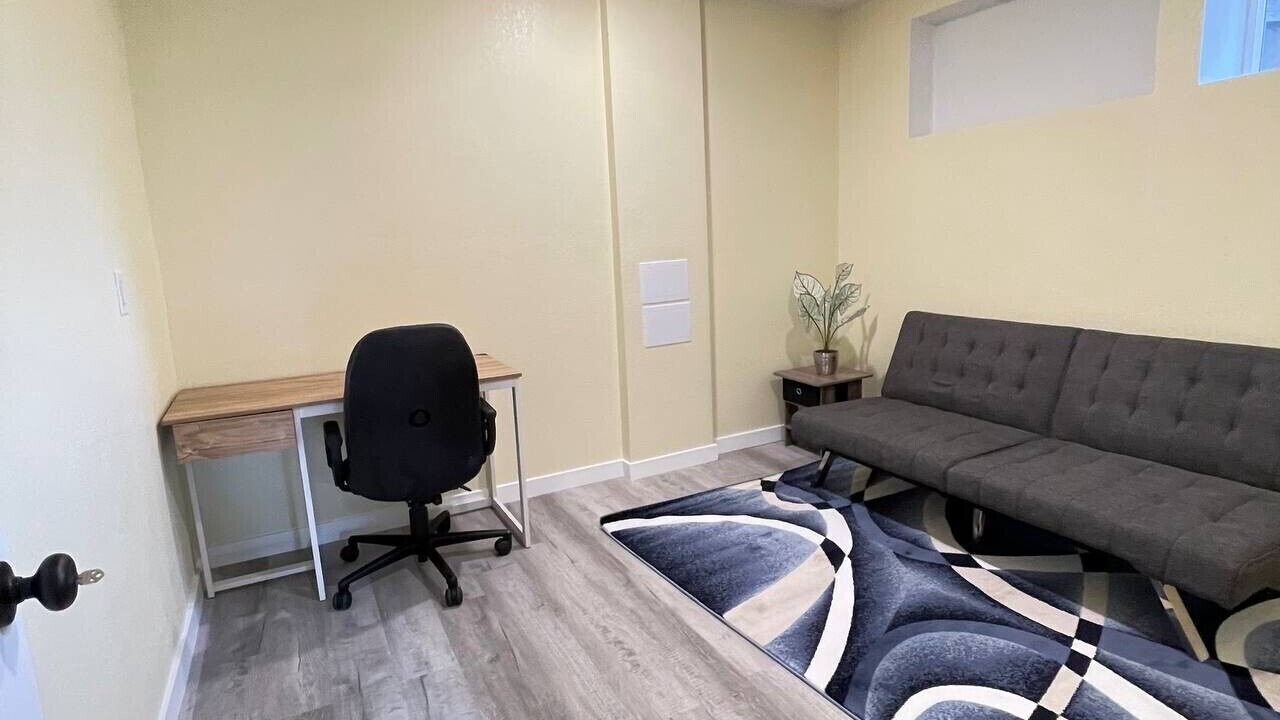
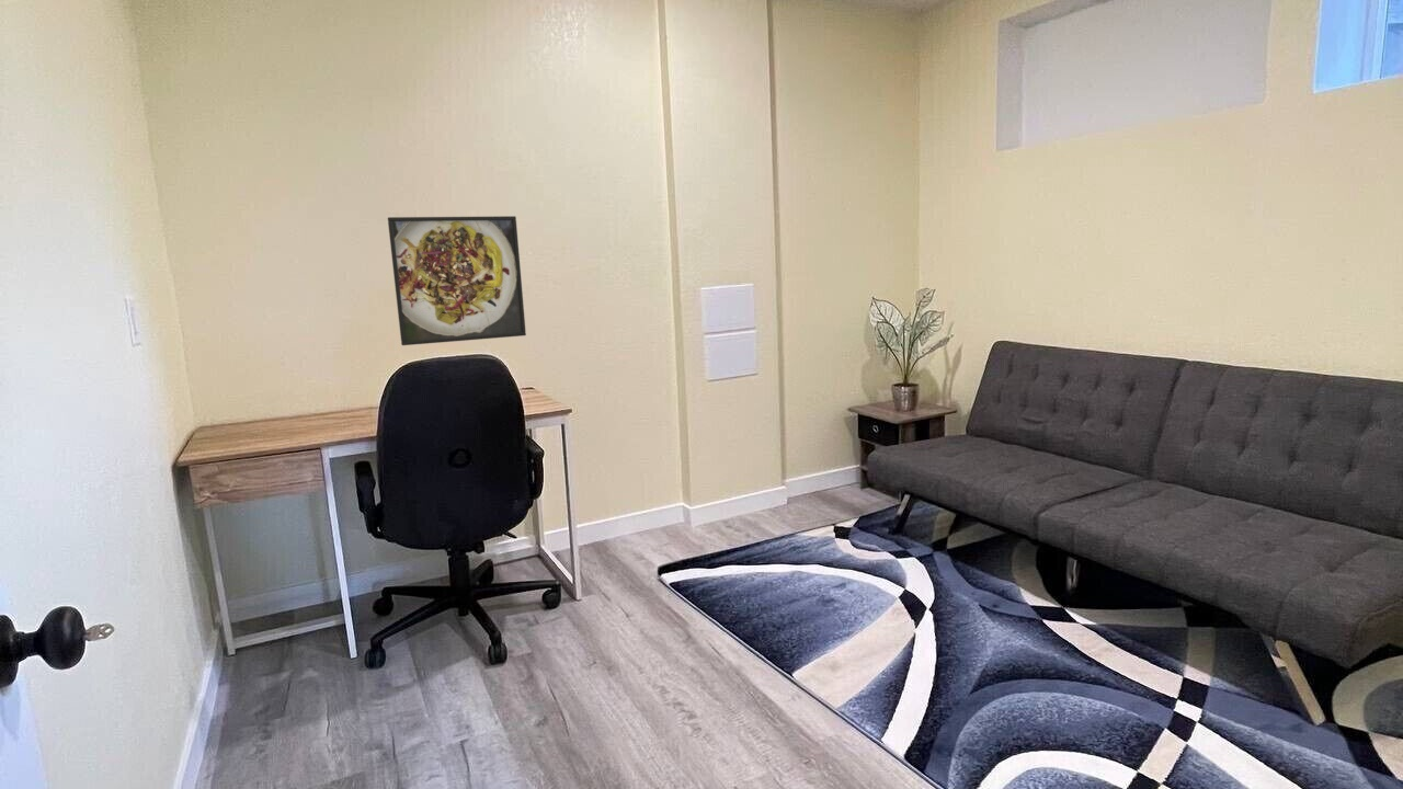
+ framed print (459, 278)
